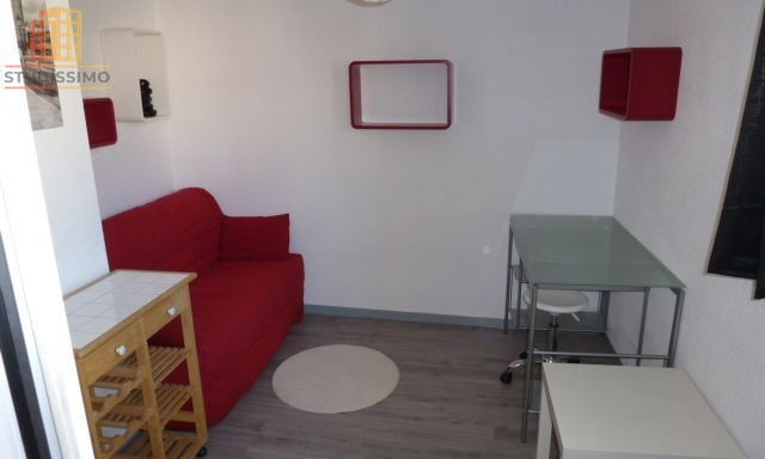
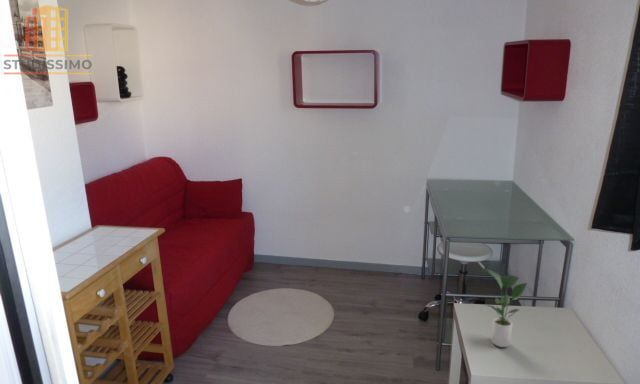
+ potted plant (505, 305)
